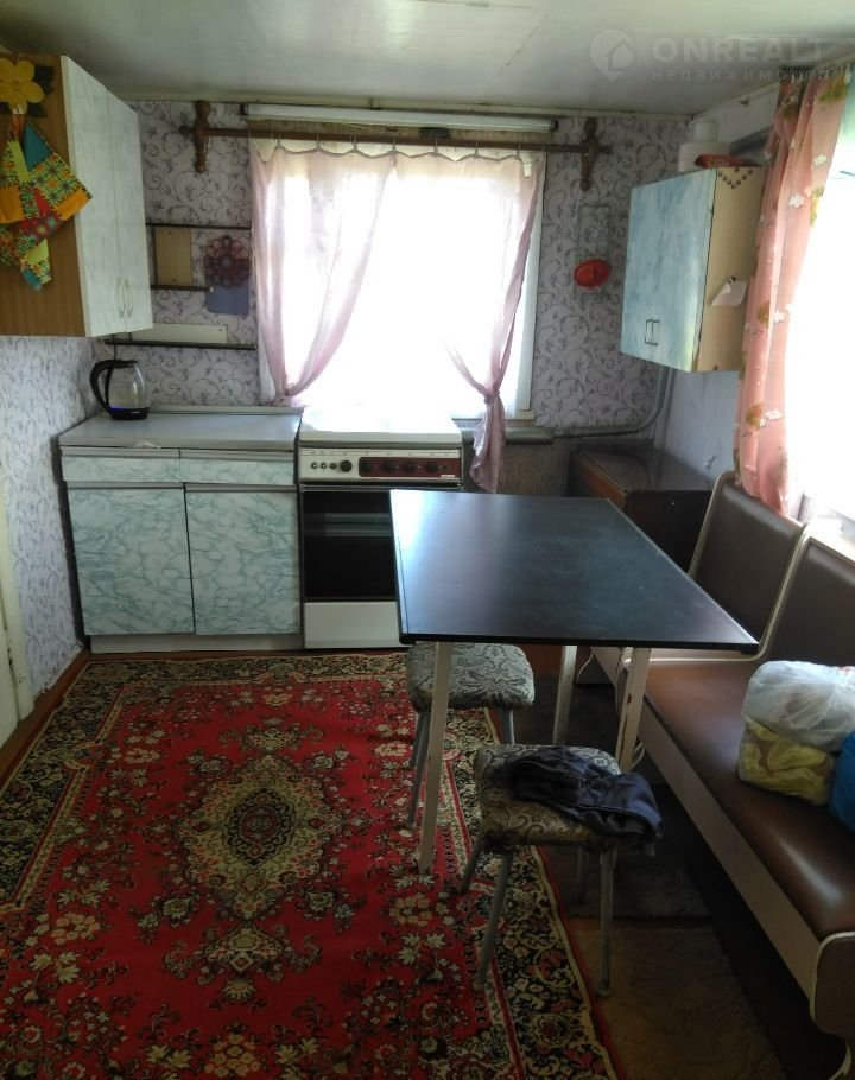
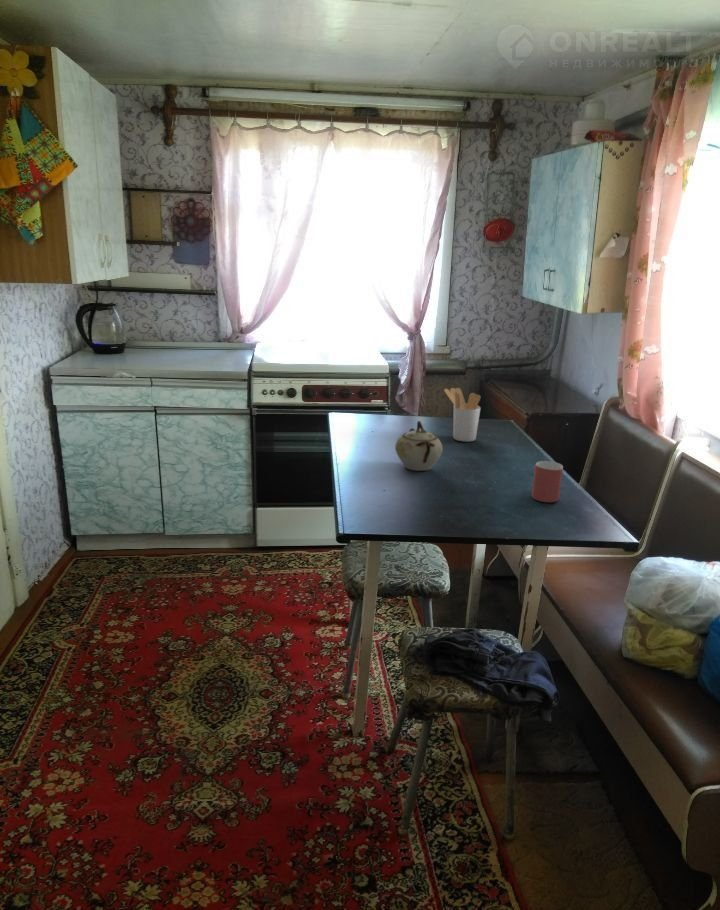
+ utensil holder (461, 413)
+ sugar bowl (418, 444)
+ mug (544, 479)
